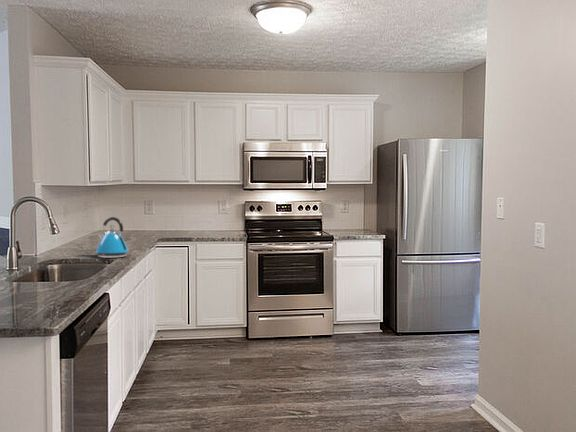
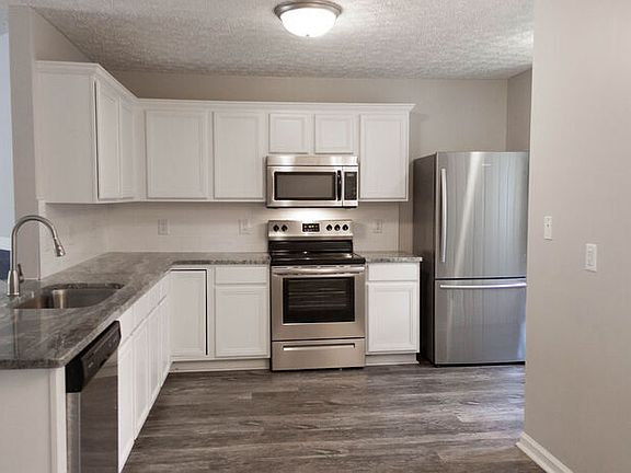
- kettle (113, 236)
